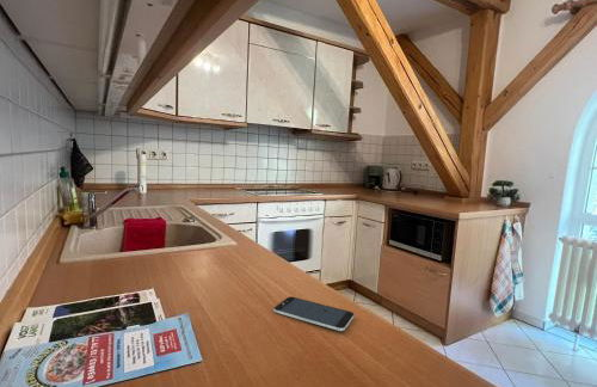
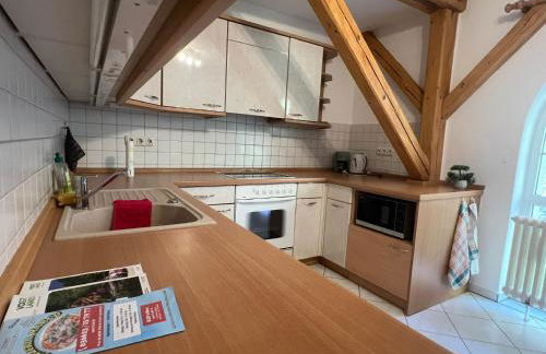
- smartphone (313, 312)
